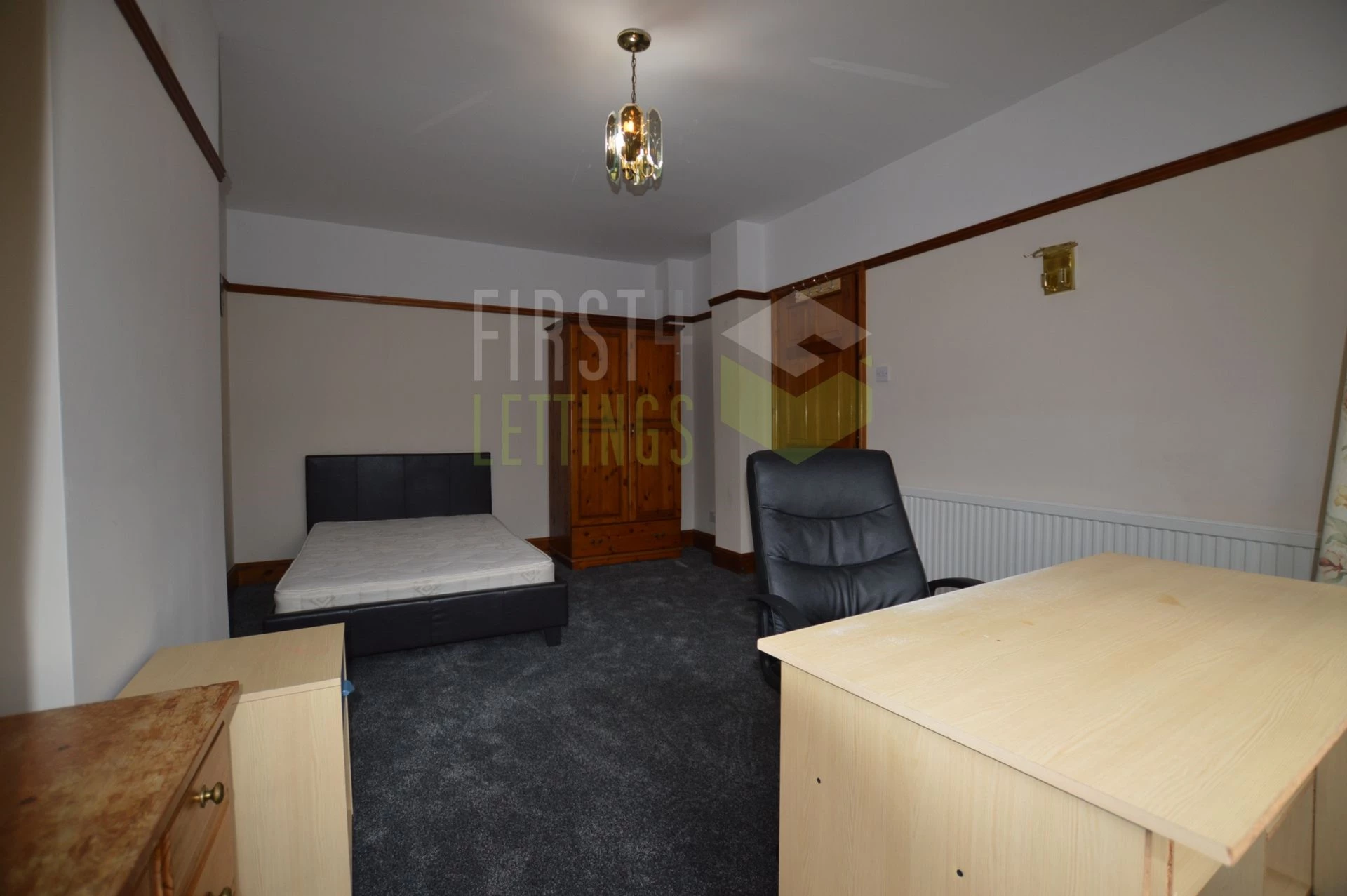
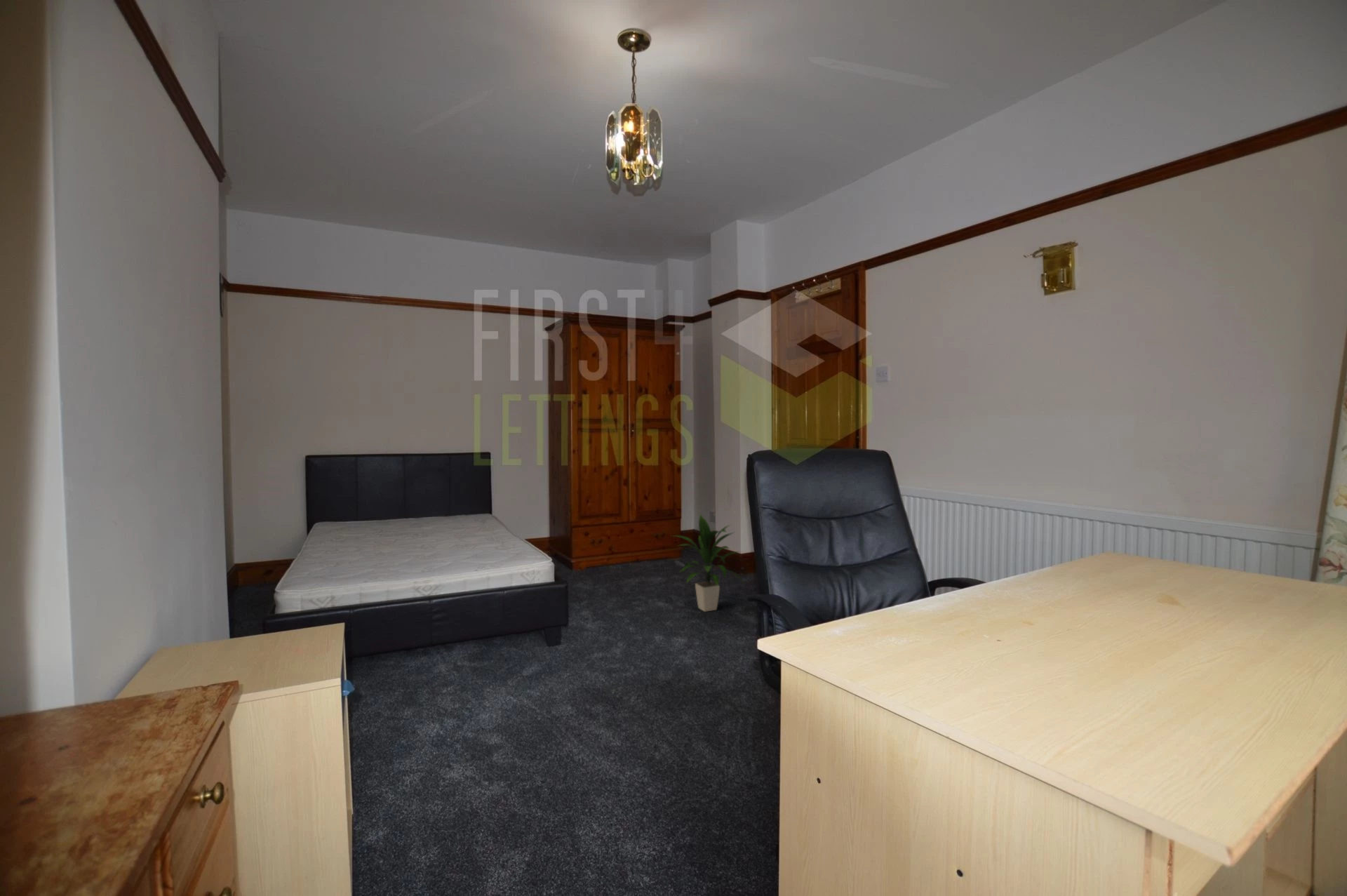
+ indoor plant (711, 563)
